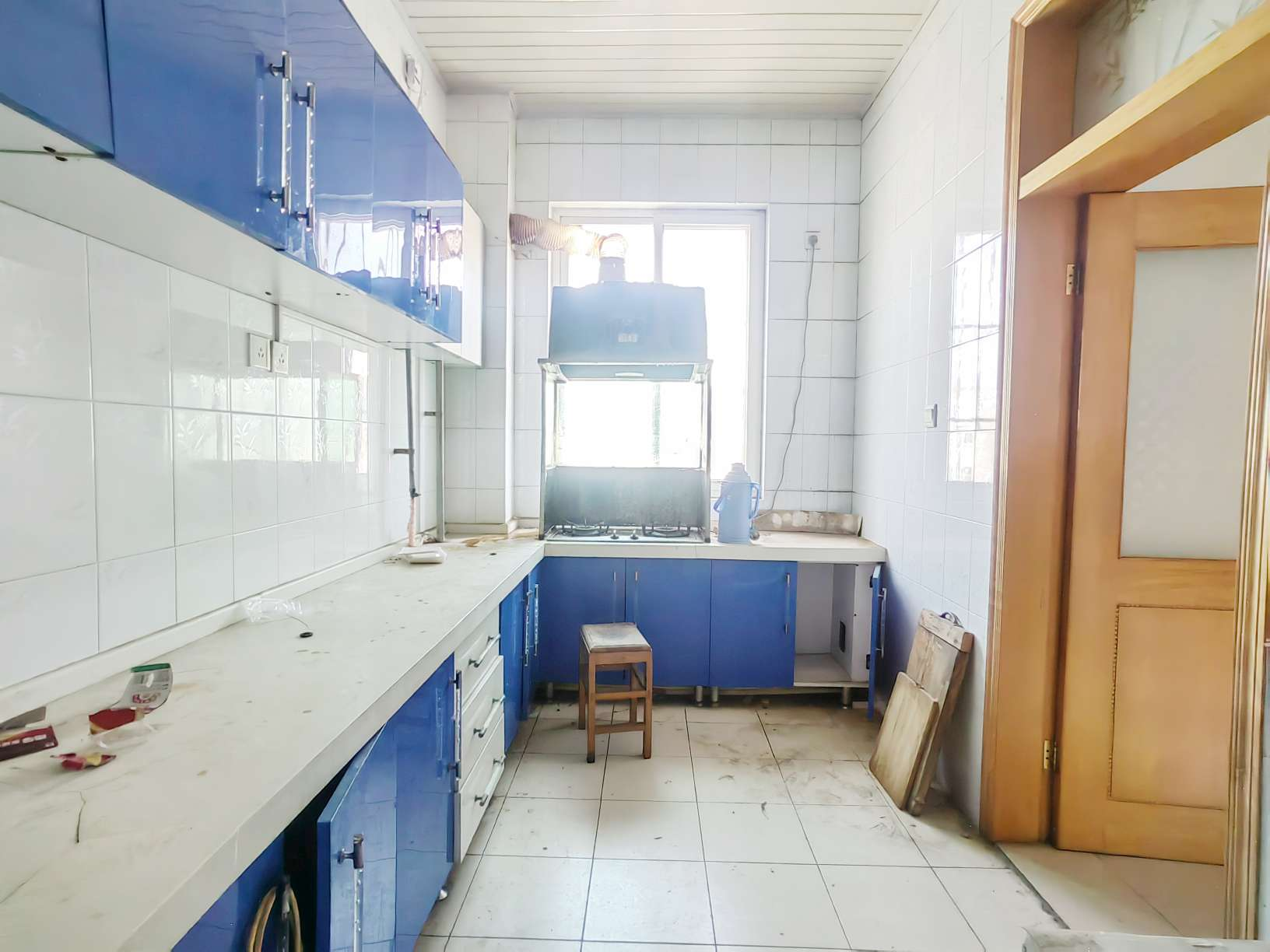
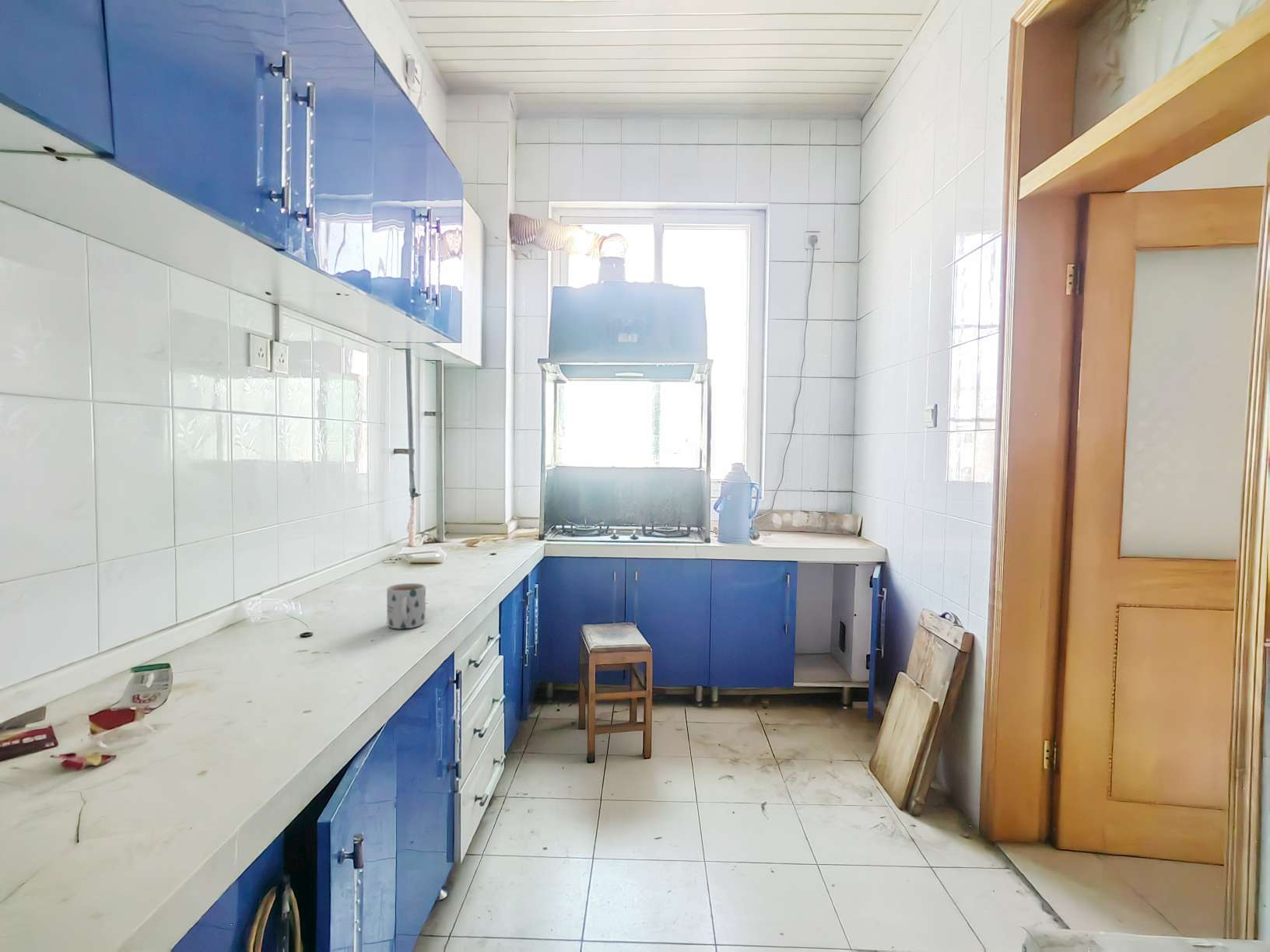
+ mug (405, 607)
